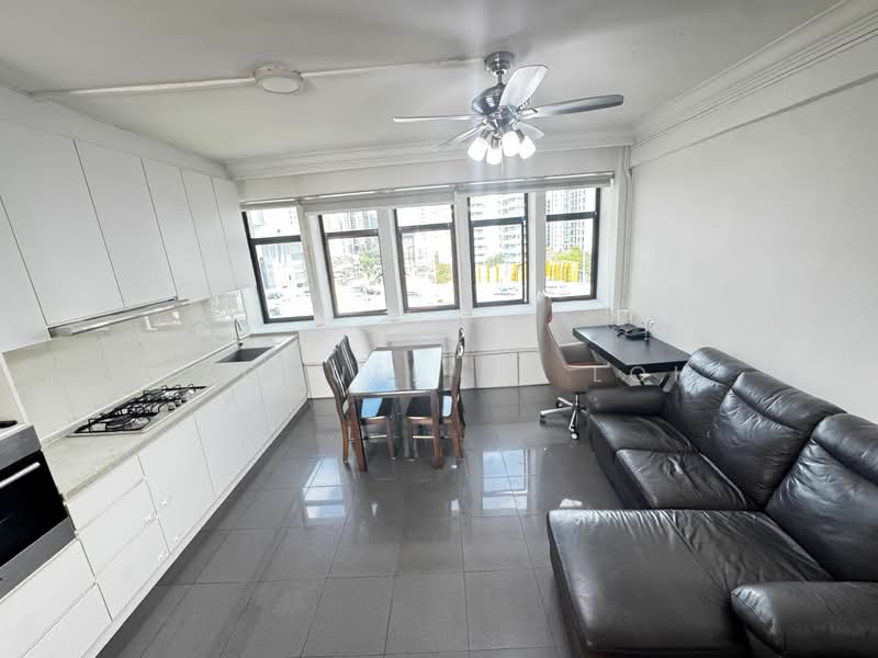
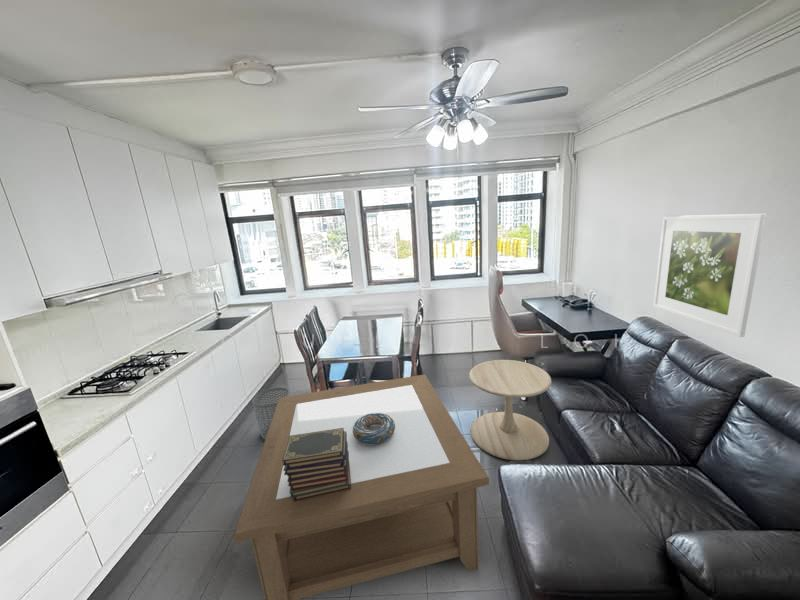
+ side table (508, 405)
+ waste bin (273, 413)
+ coffee table (365, 469)
+ decorative bowl (373, 425)
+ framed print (698, 269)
+ book stack (318, 462)
